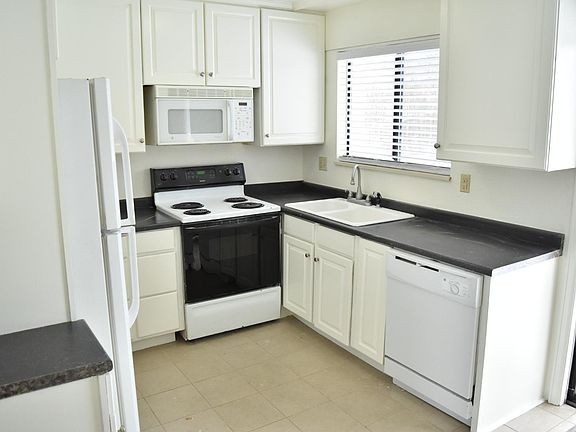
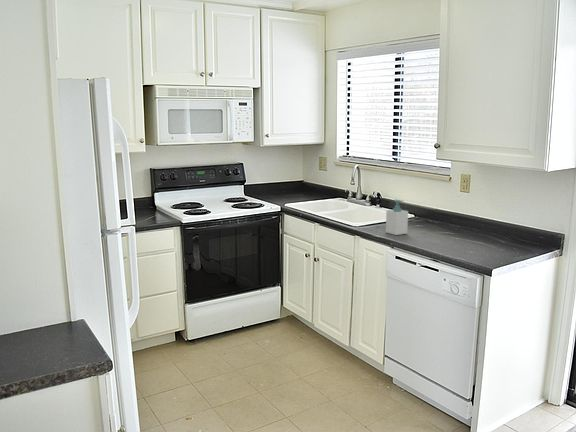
+ soap bottle (397, 216)
